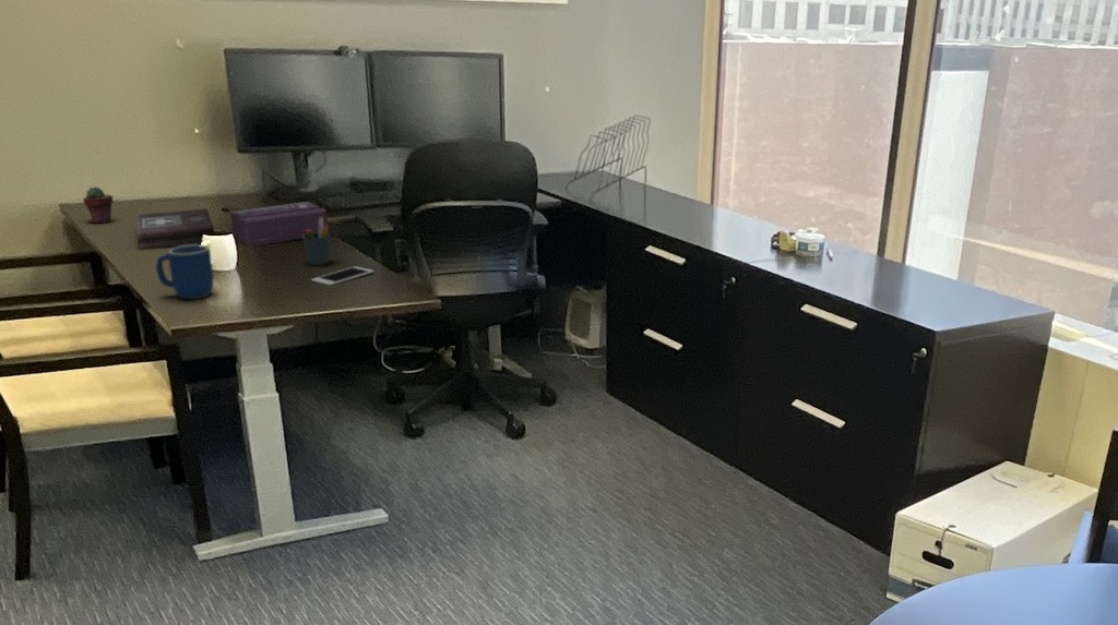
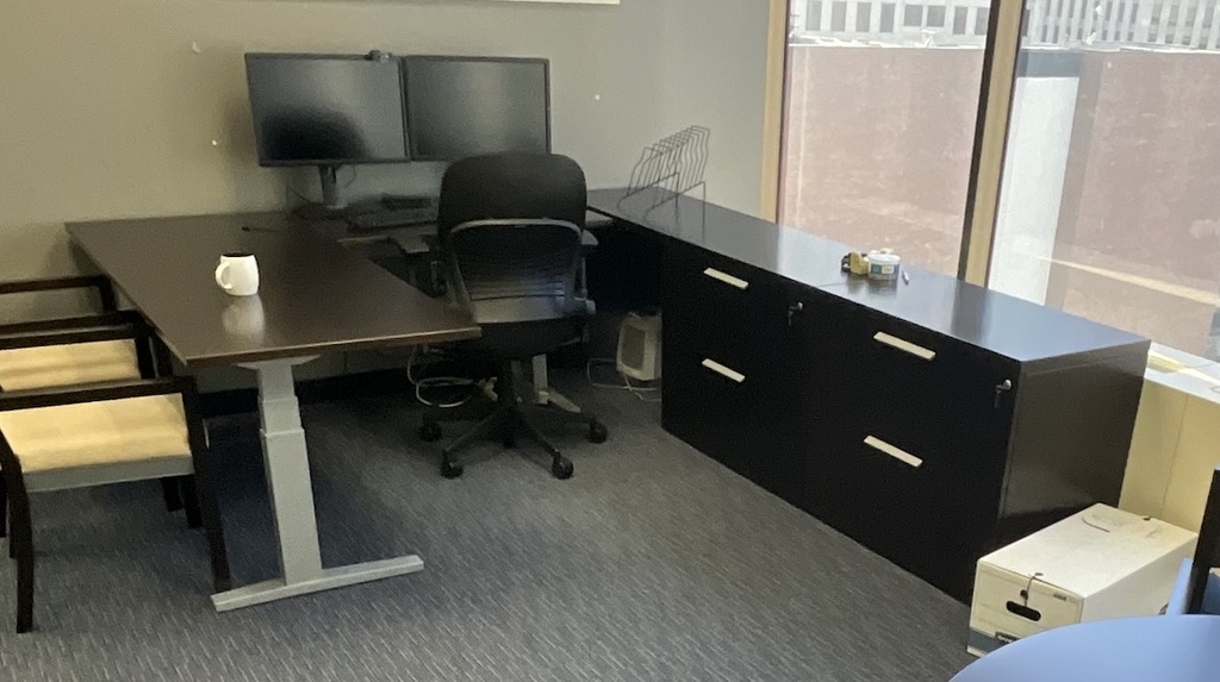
- first aid kit (175, 228)
- potted succulent (98, 203)
- tissue box (280, 223)
- pen holder (317, 241)
- mug (187, 272)
- cell phone (343, 275)
